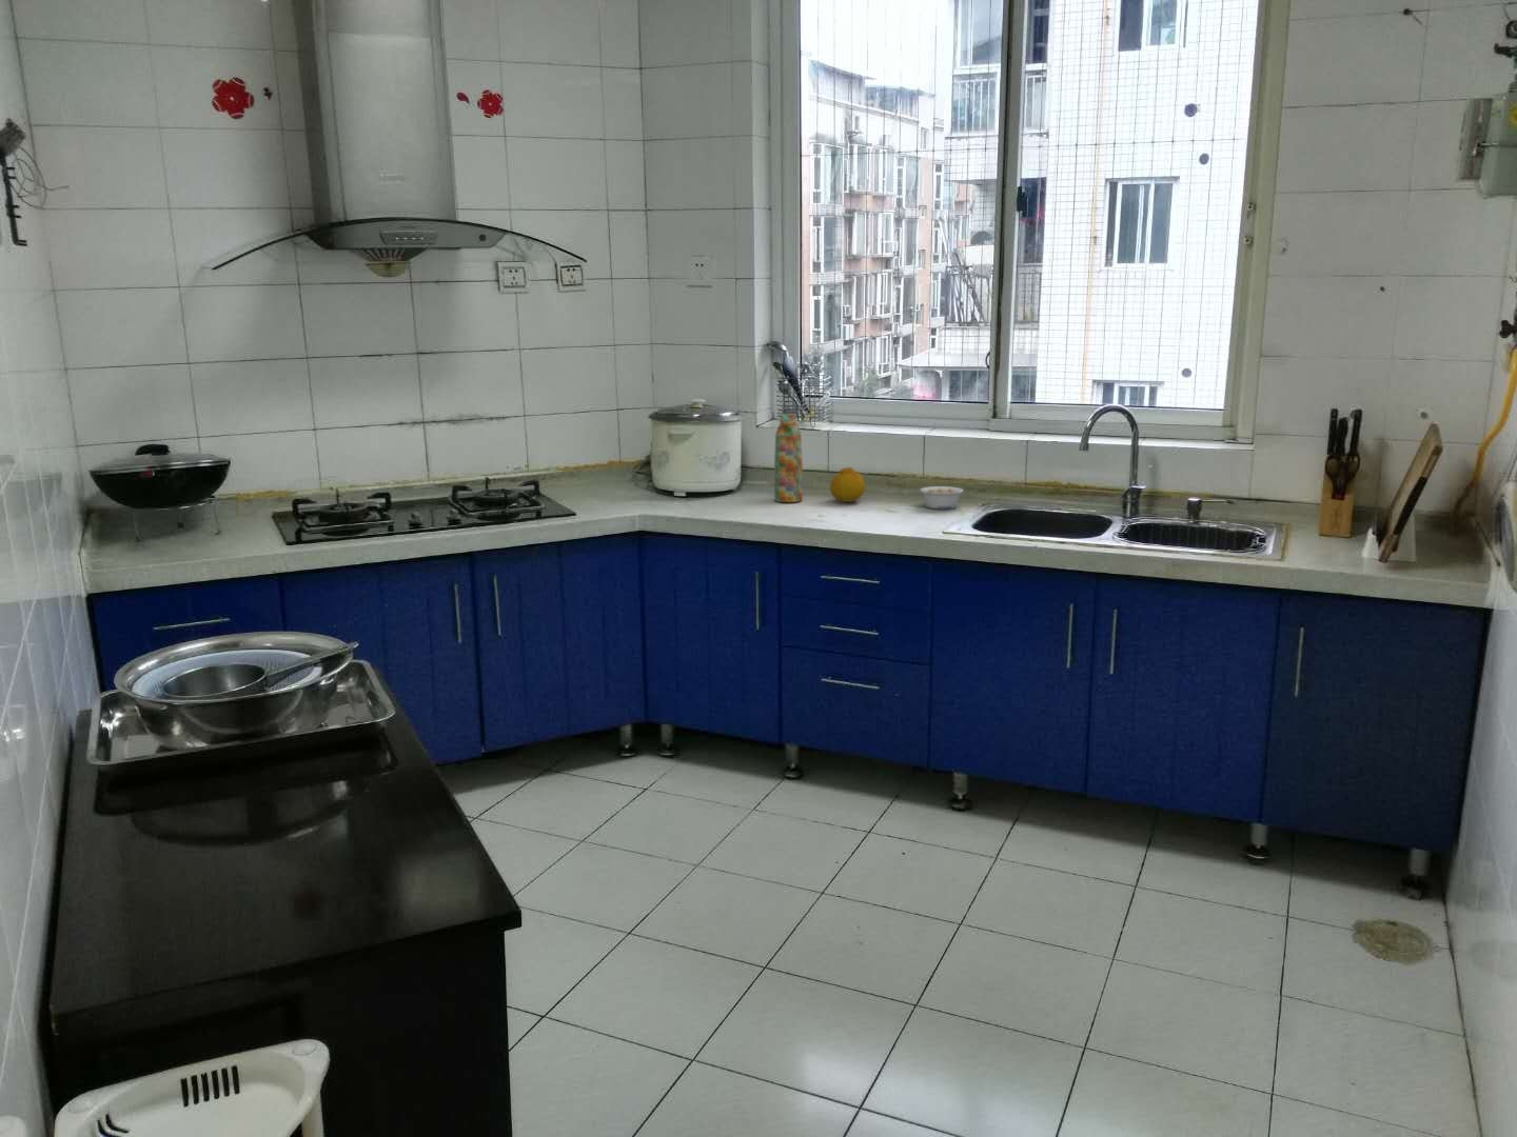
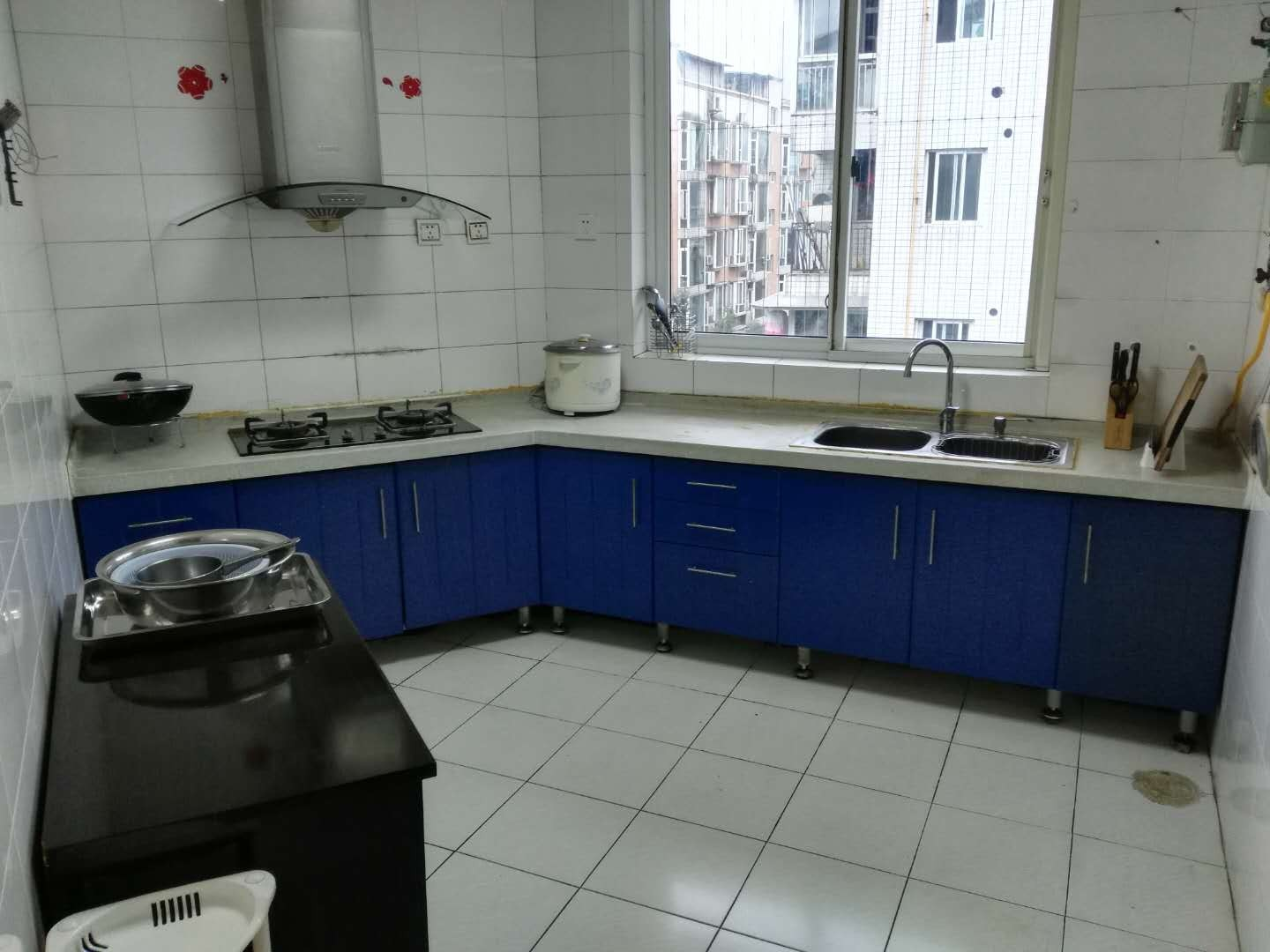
- water bottle (788, 457)
- legume (941, 496)
- fruit (847, 484)
